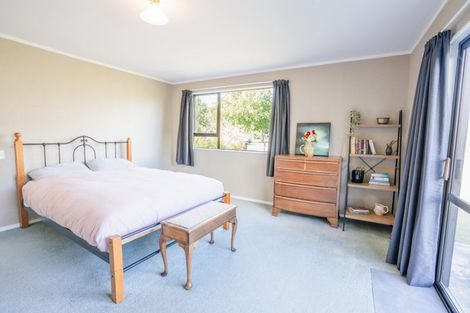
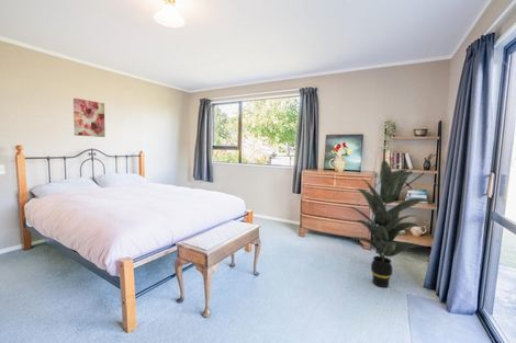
+ wall art (89, 118)
+ indoor plant (385, 222)
